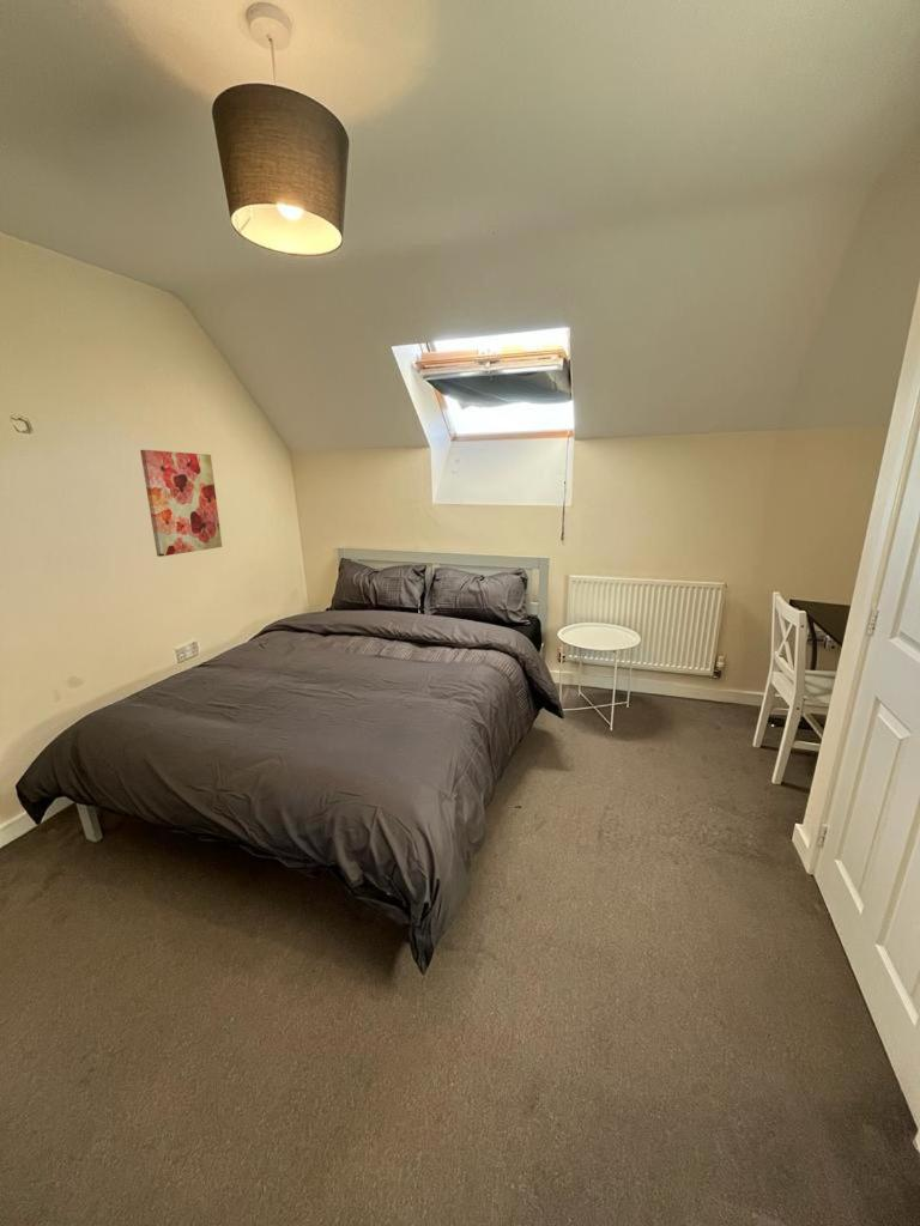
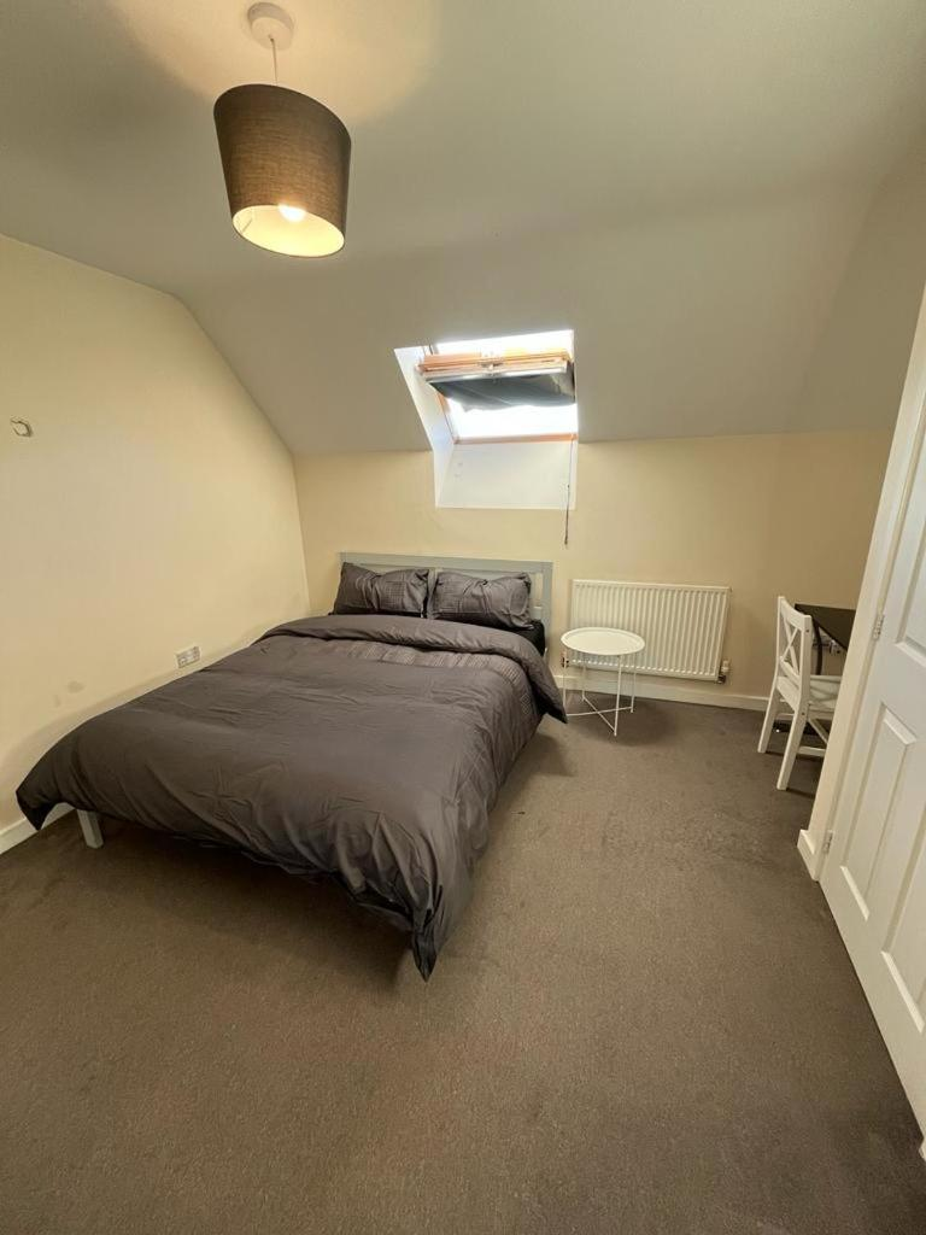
- wall art (184, 503)
